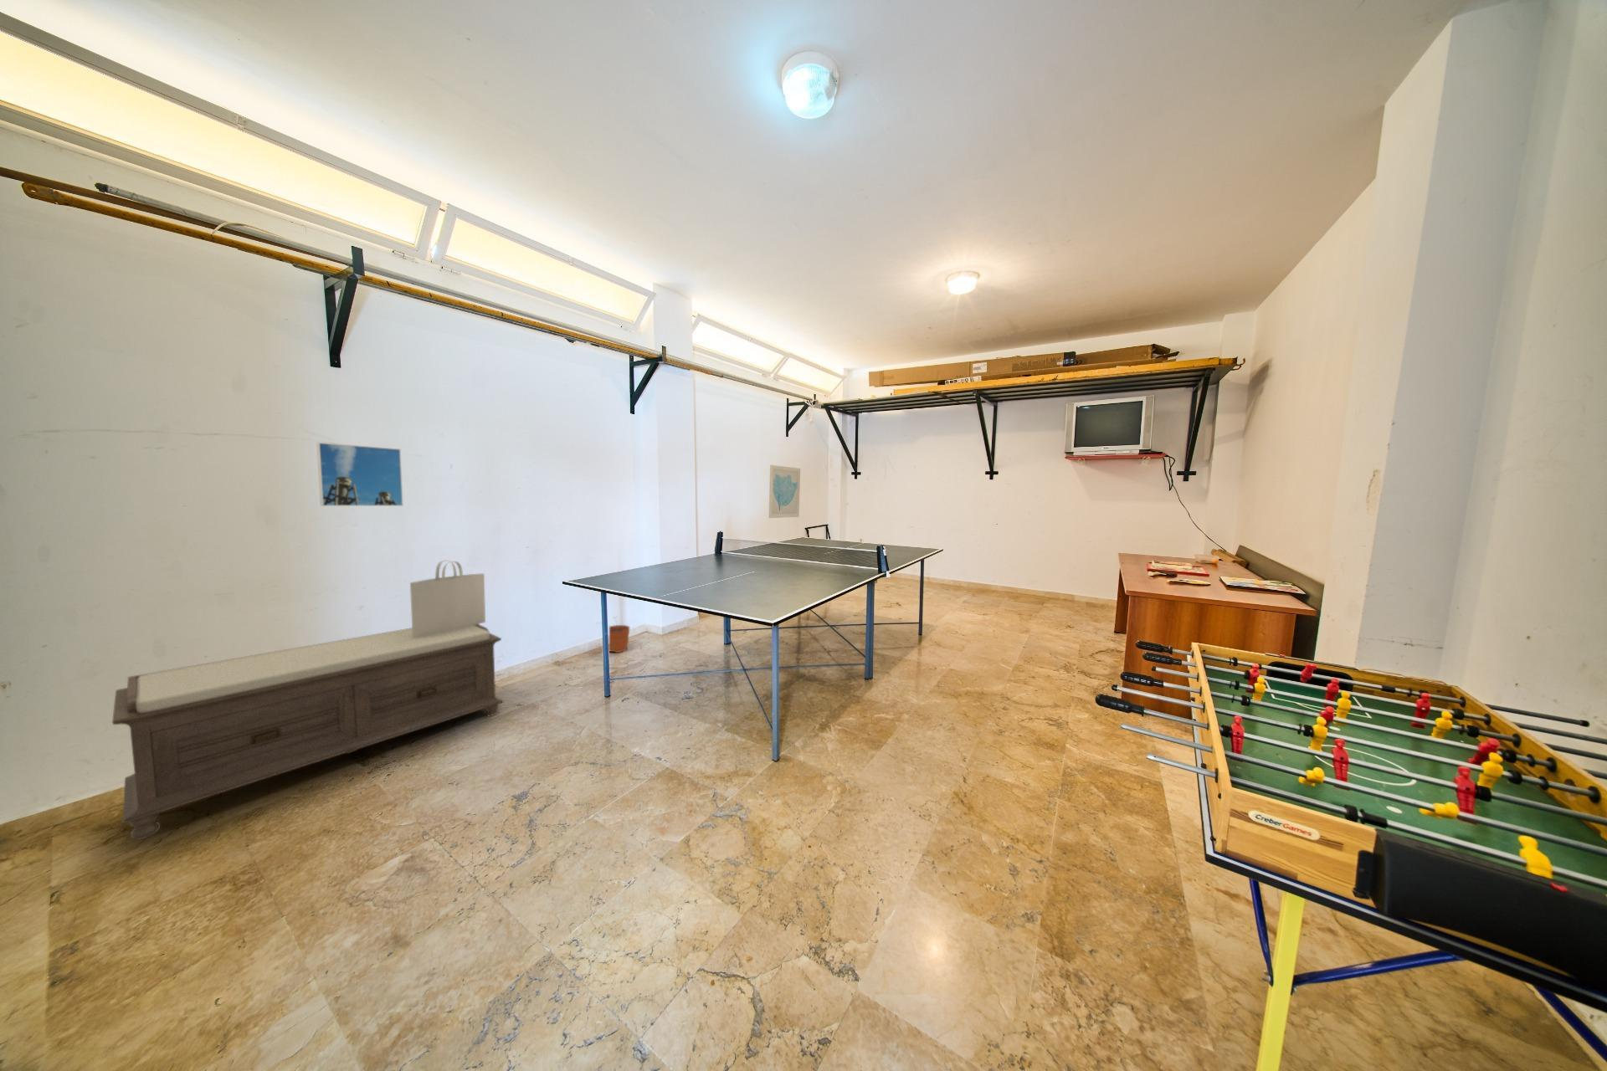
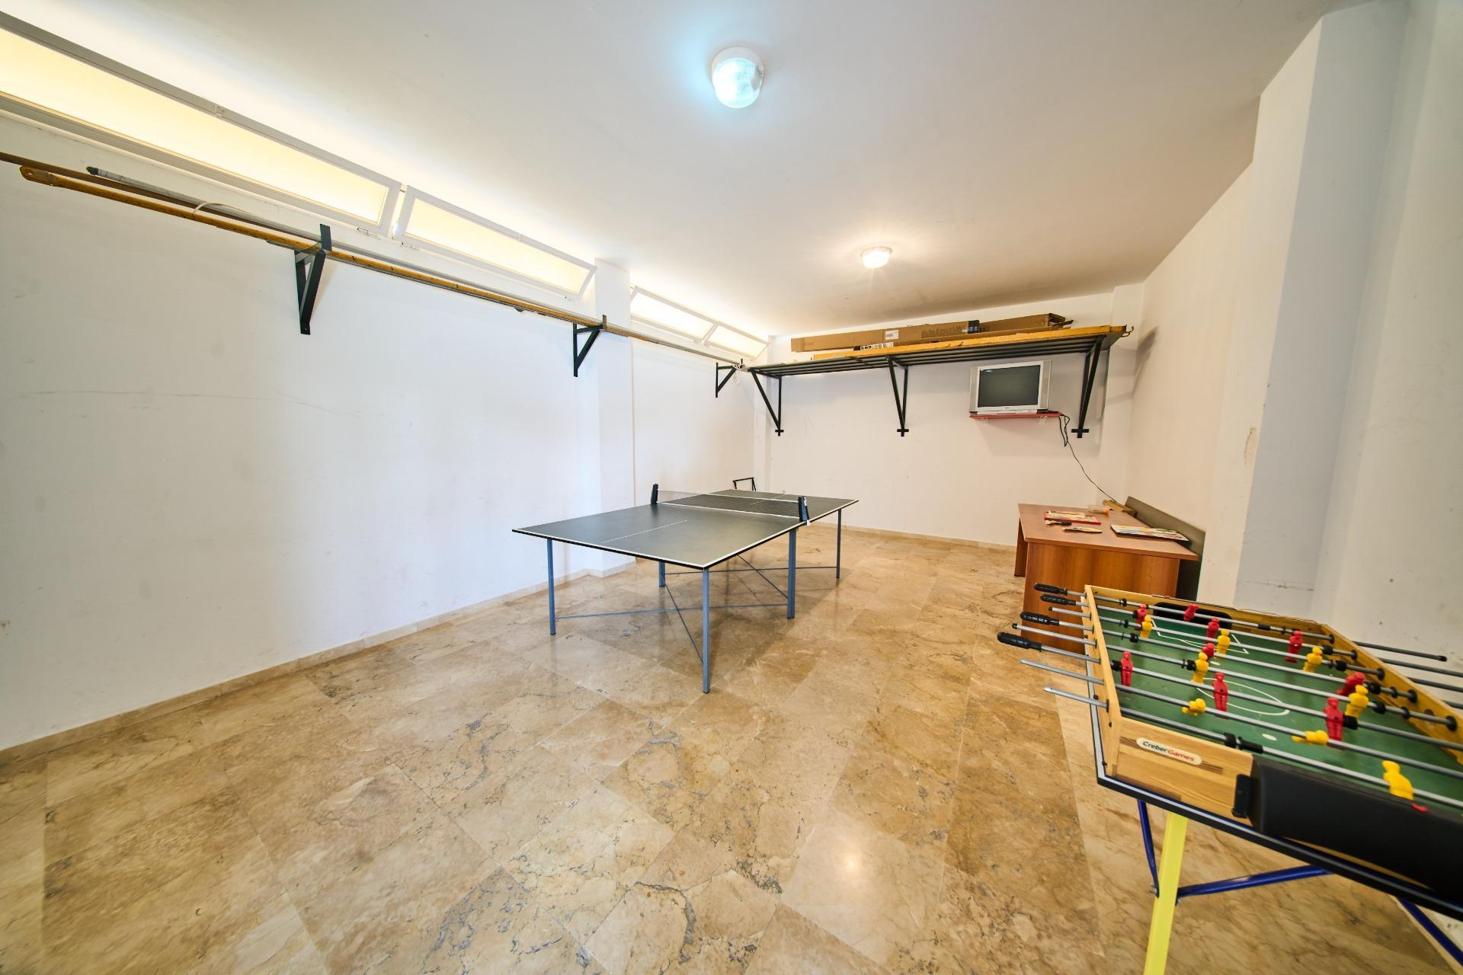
- bench (344, 702)
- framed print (361, 476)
- wall art (786, 492)
- tote bag (450, 595)
- plant pot (617, 634)
